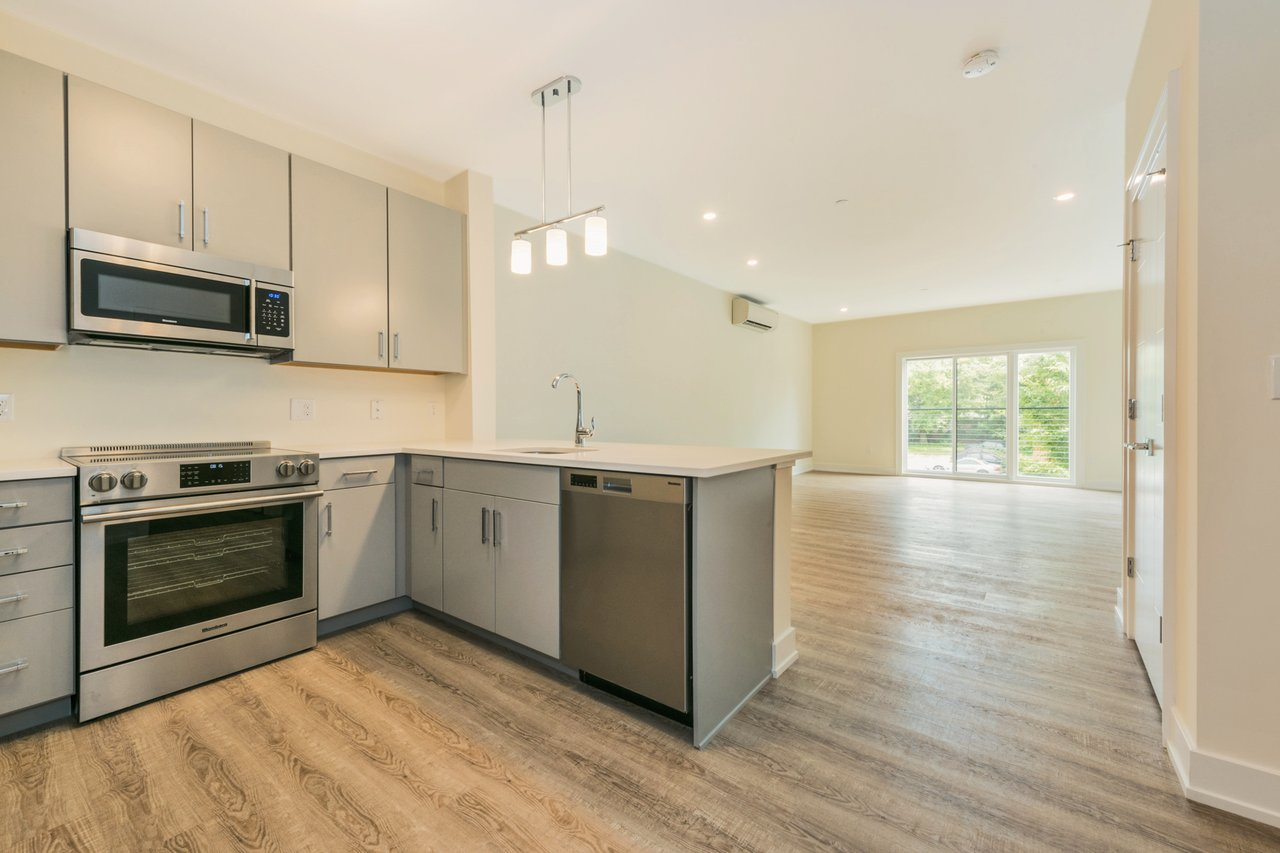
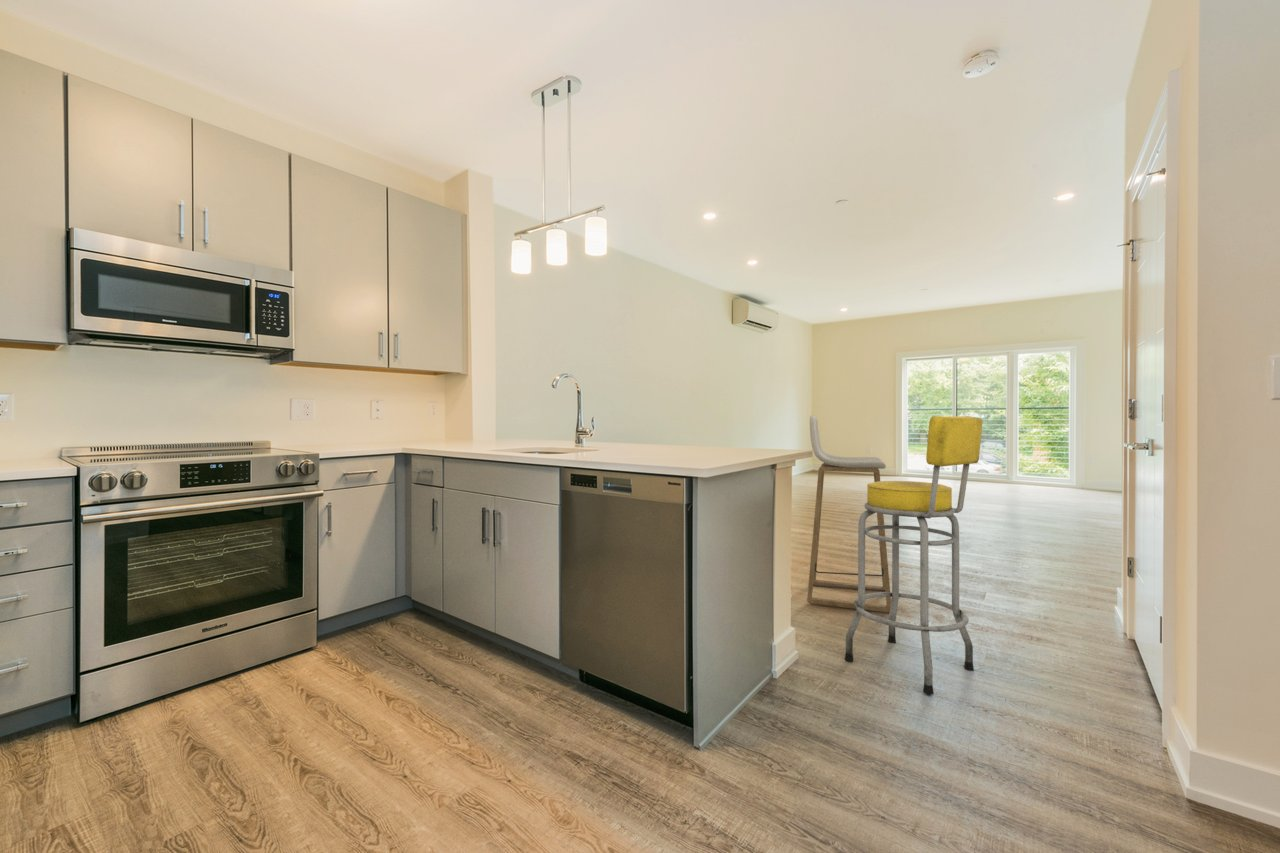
+ bar stool (821, 506)
+ bar stool (910, 541)
